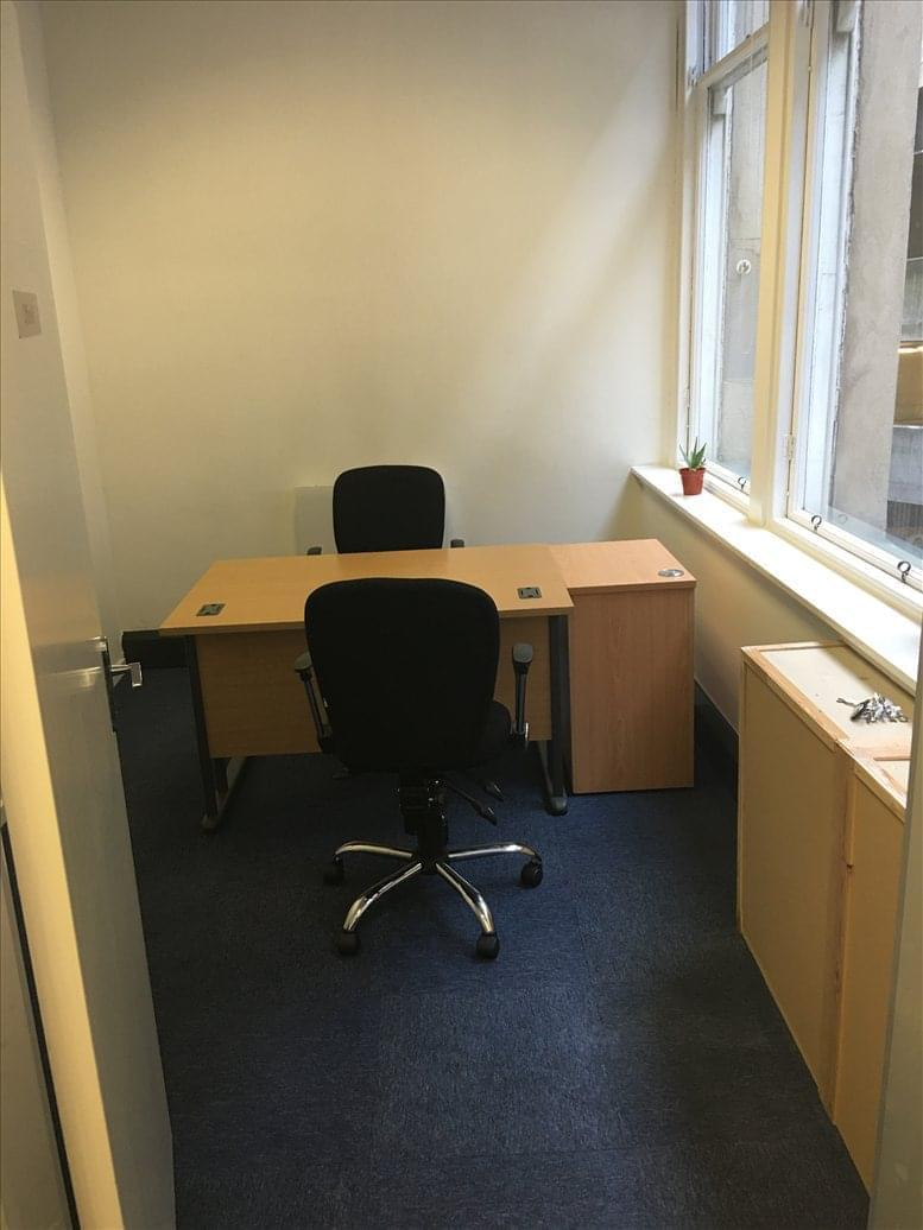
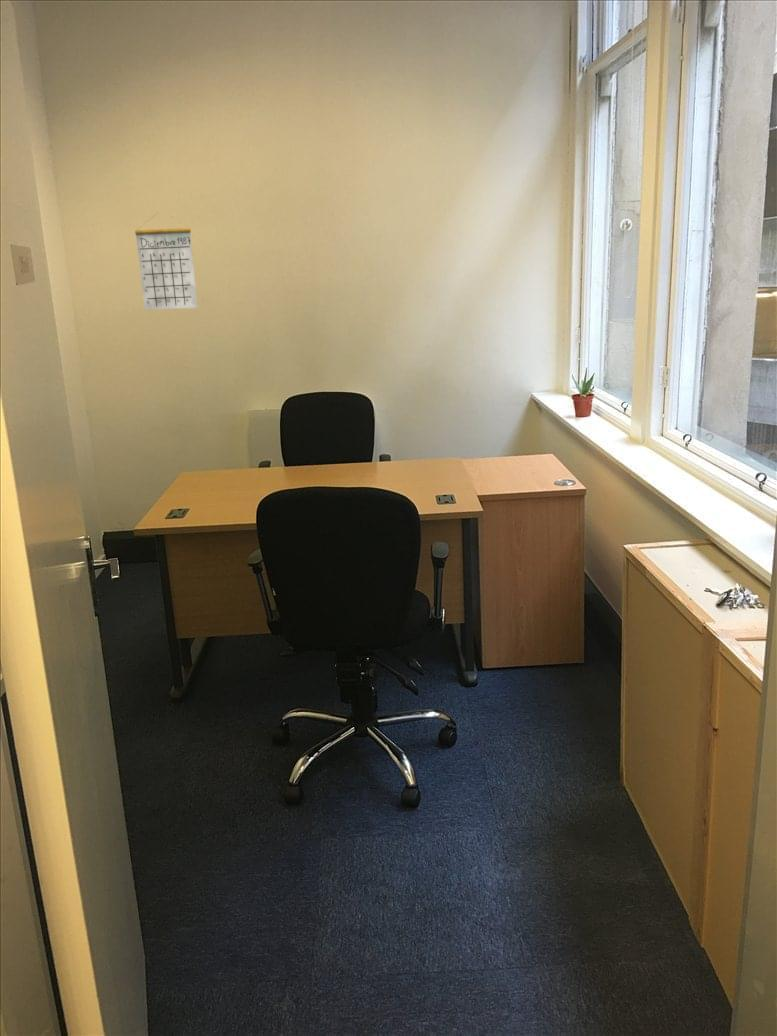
+ calendar (166, 259)
